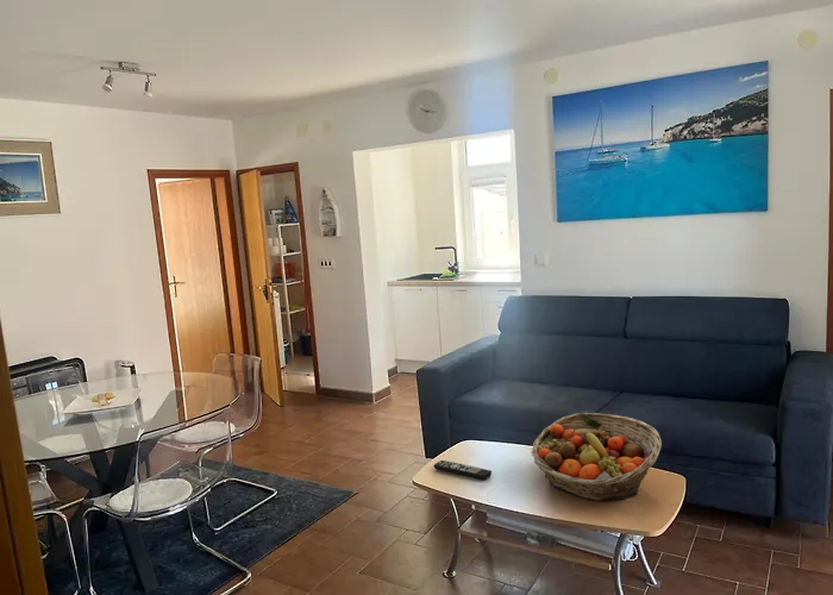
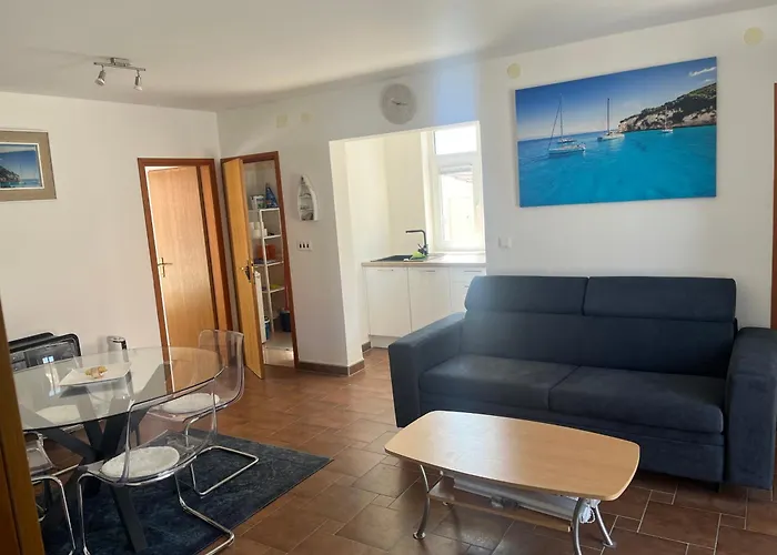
- remote control (462, 469)
- fruit basket (594, 455)
